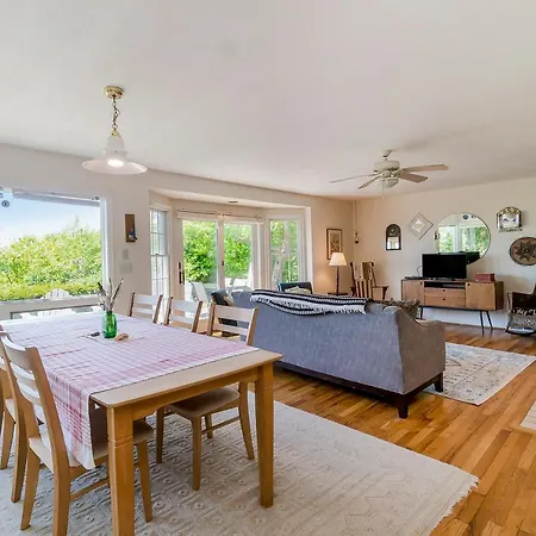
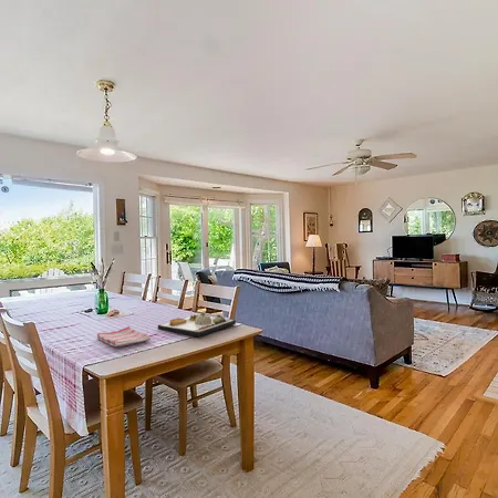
+ dish towel (123, 335)
+ dinner plate (197, 320)
